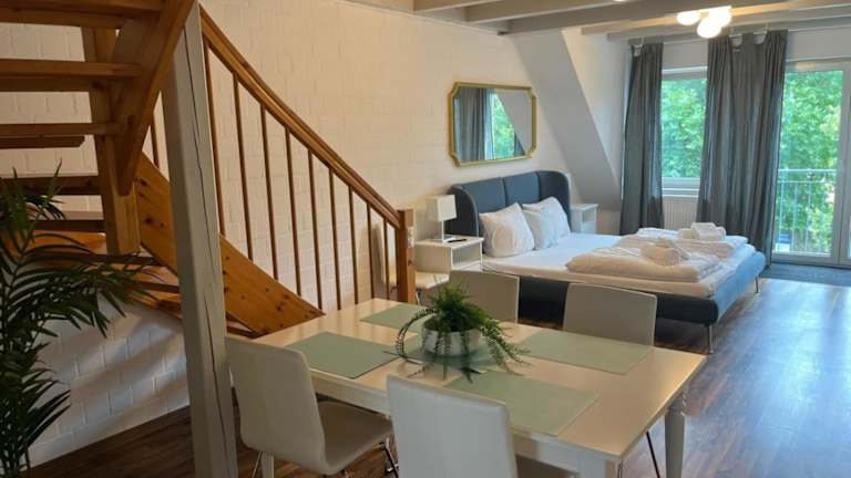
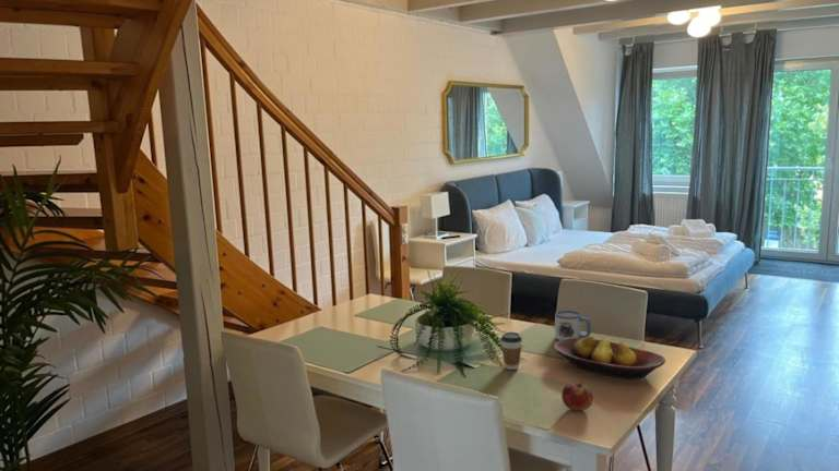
+ mug (572, 327)
+ fruit (577, 396)
+ coffee cup (511, 351)
+ fruit bowl (606, 353)
